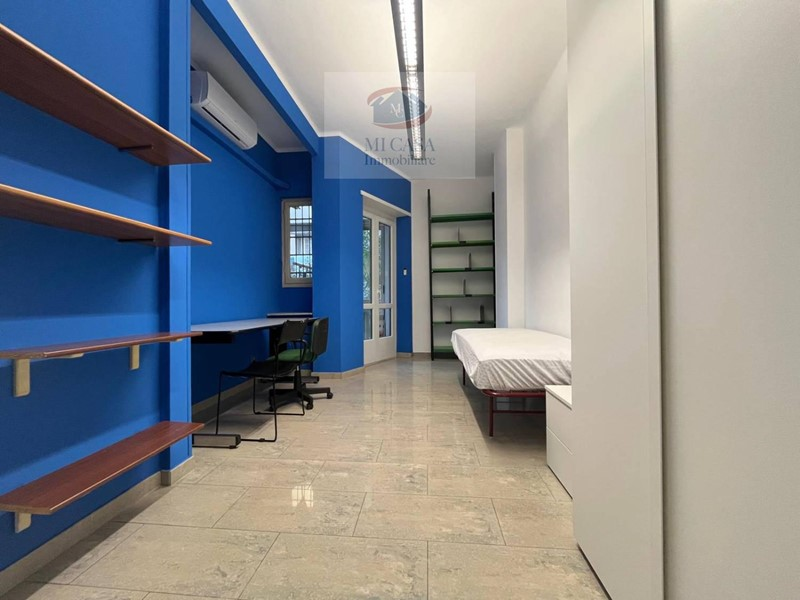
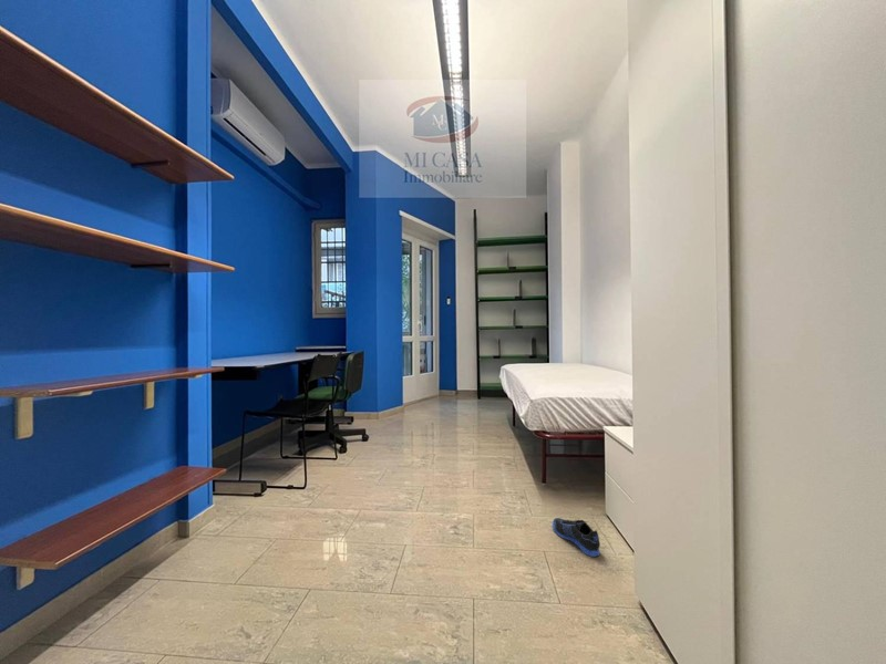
+ sneaker (575, 528)
